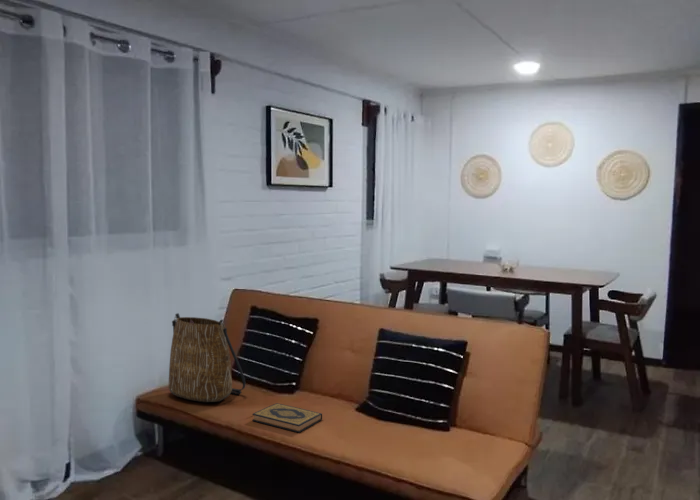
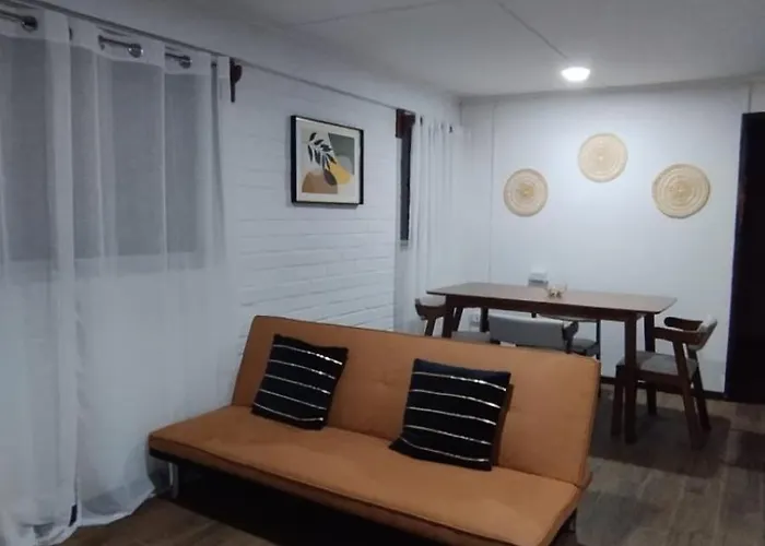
- tote bag (201, 355)
- hardback book (287, 416)
